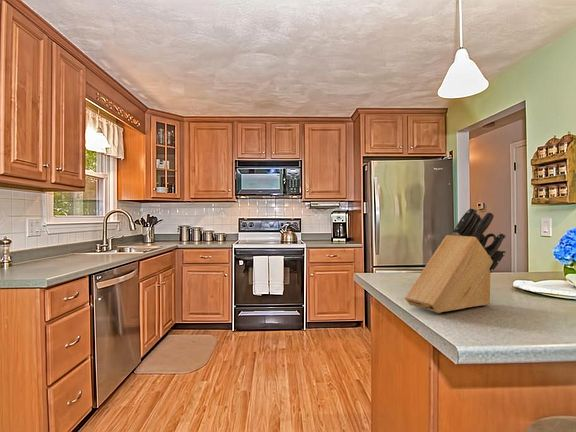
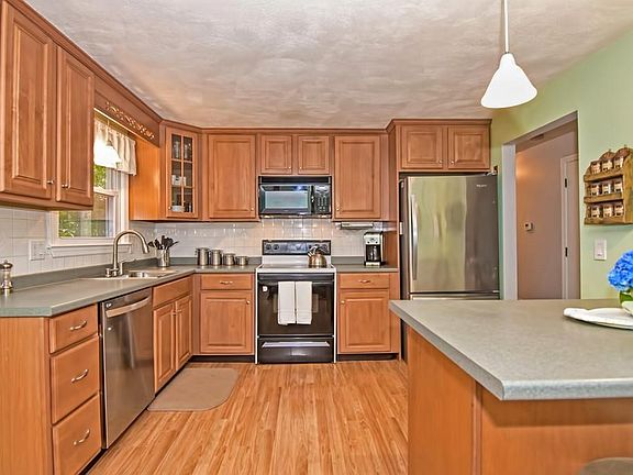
- knife block (458, 255)
